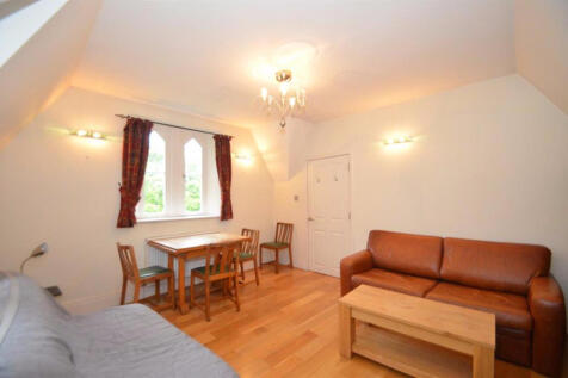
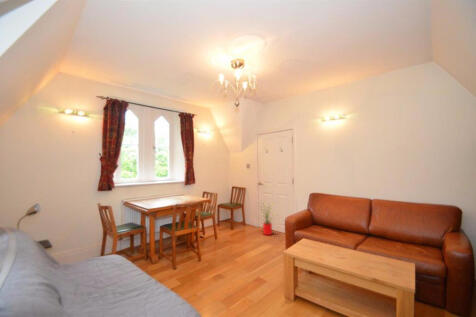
+ house plant (267, 216)
